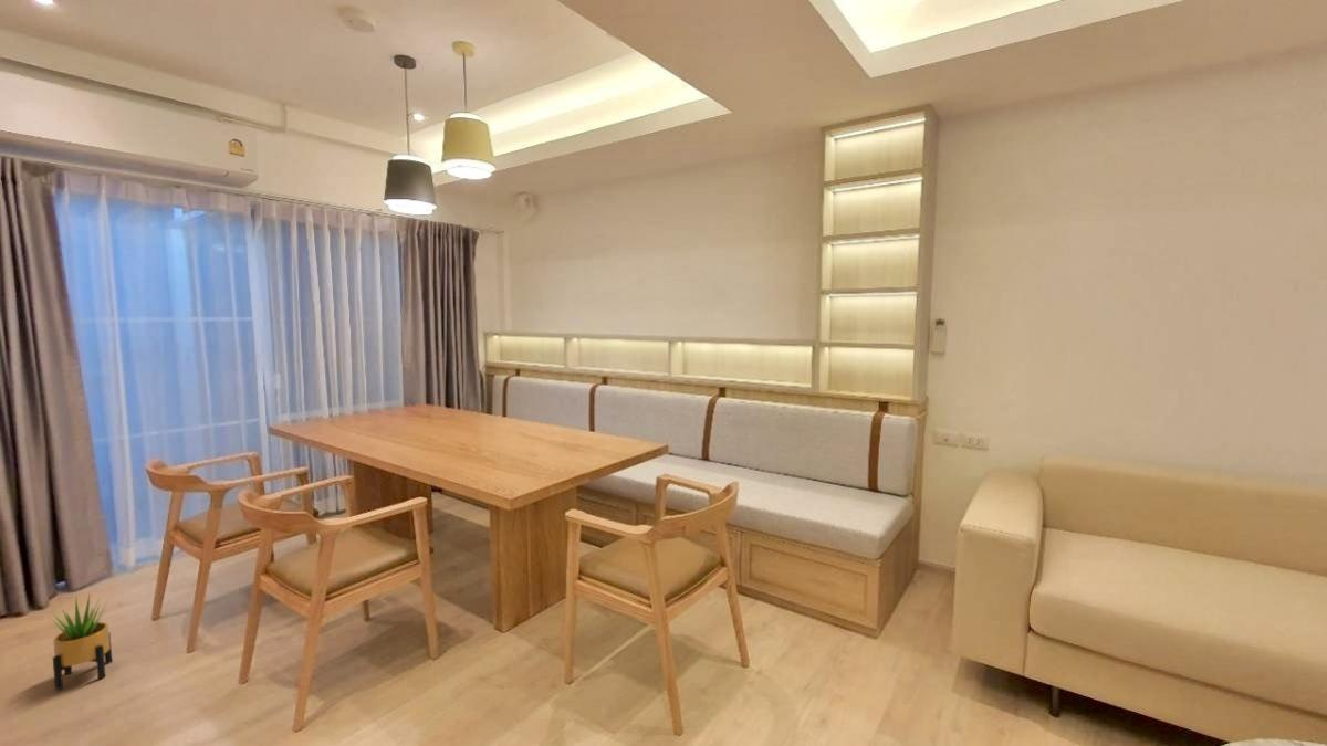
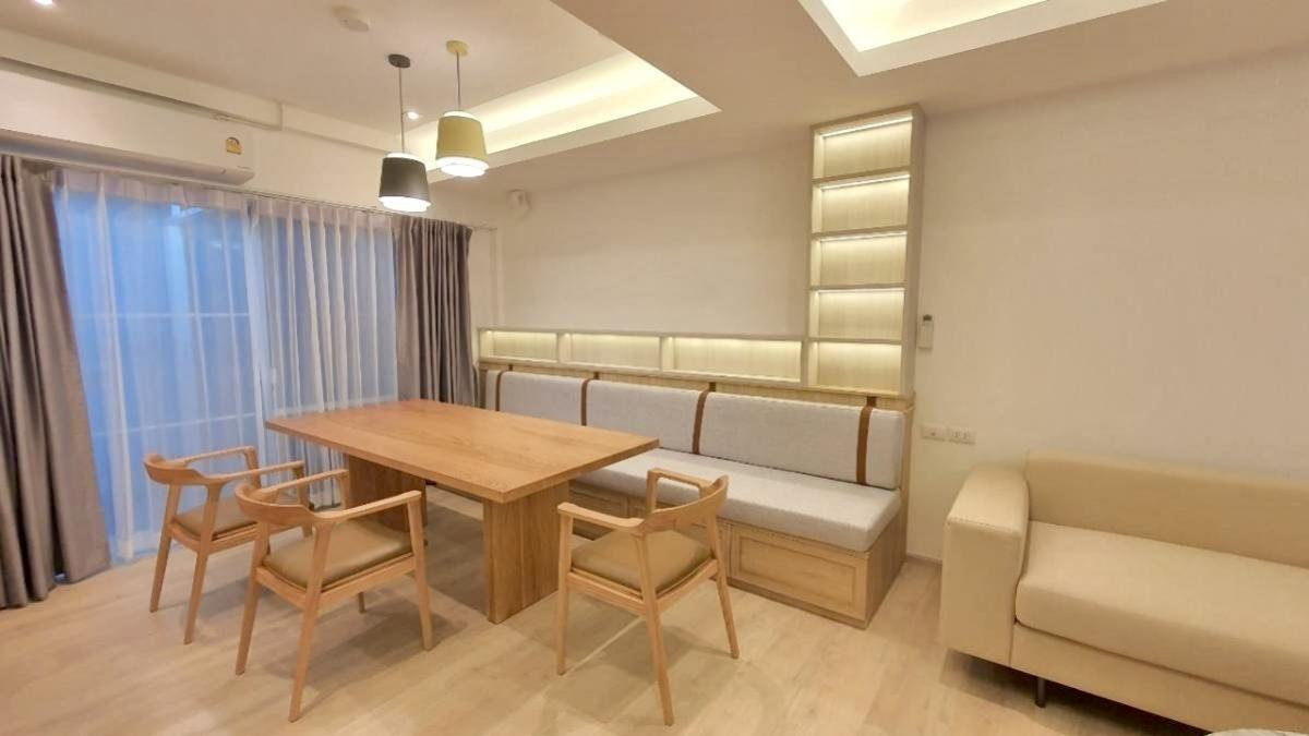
- potted plant (81, 638)
